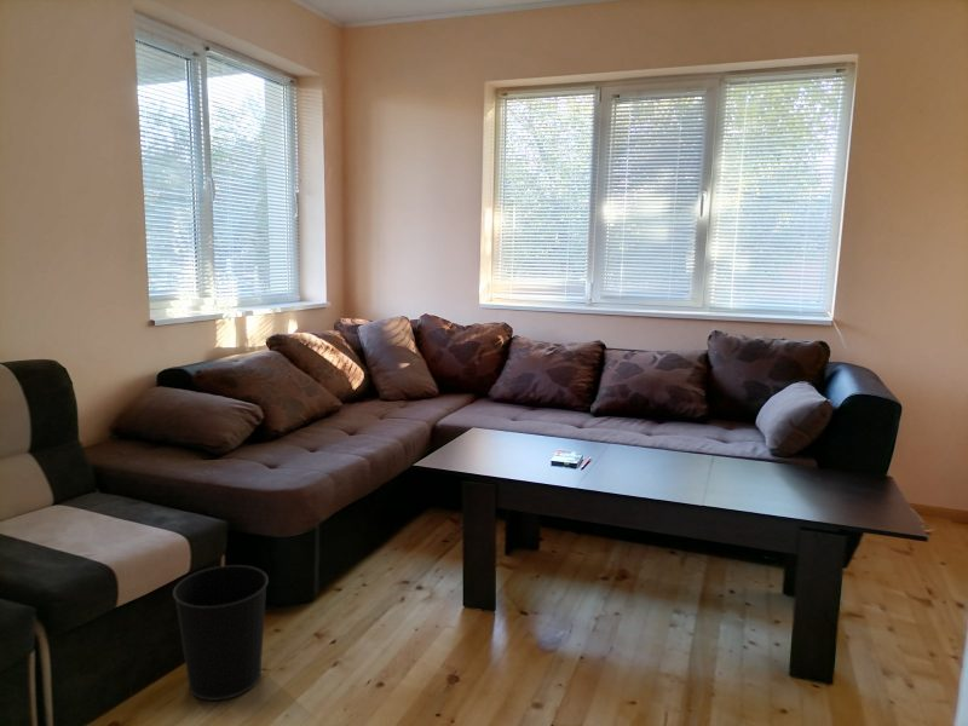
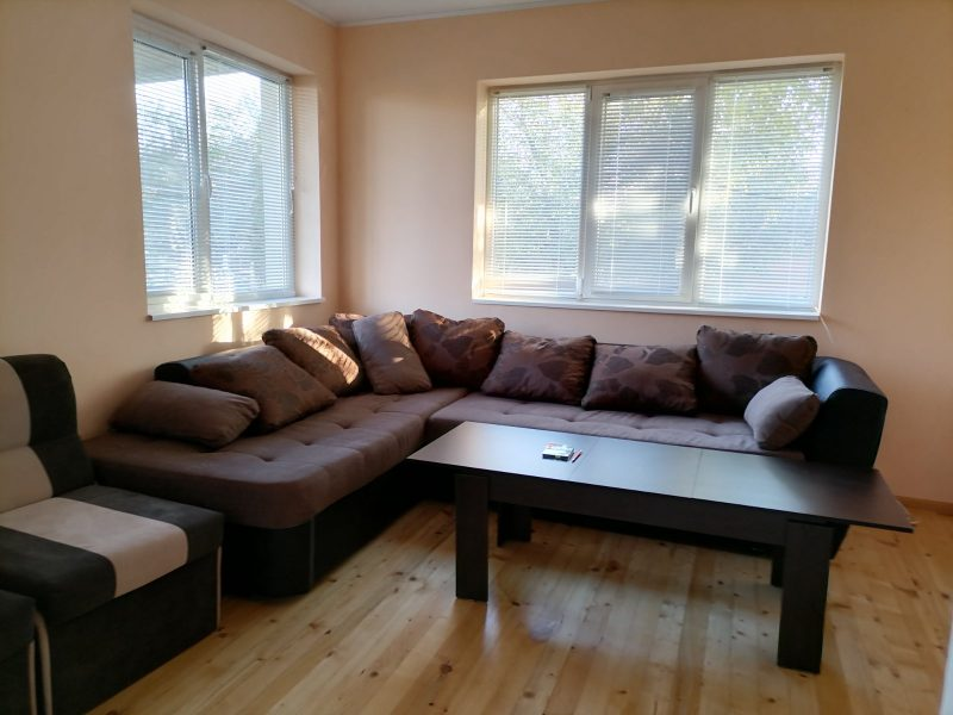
- wastebasket (223, 632)
